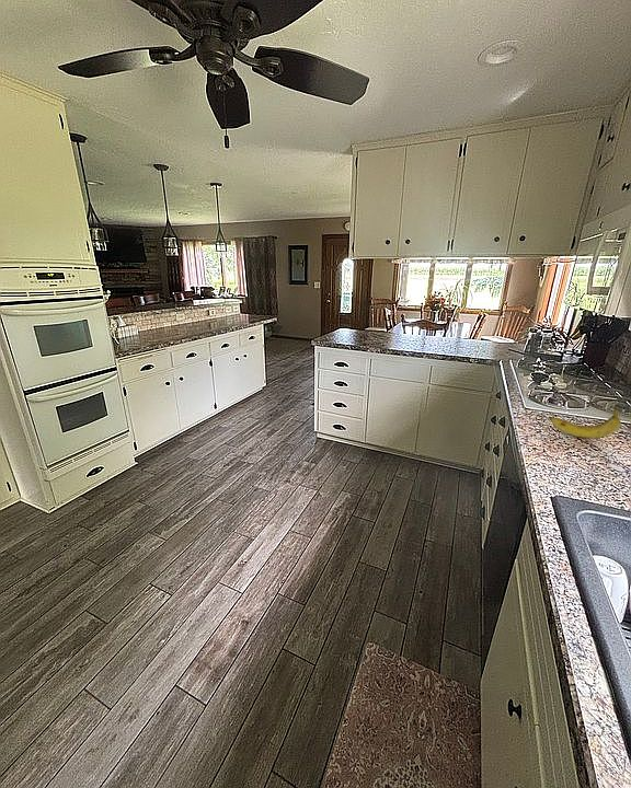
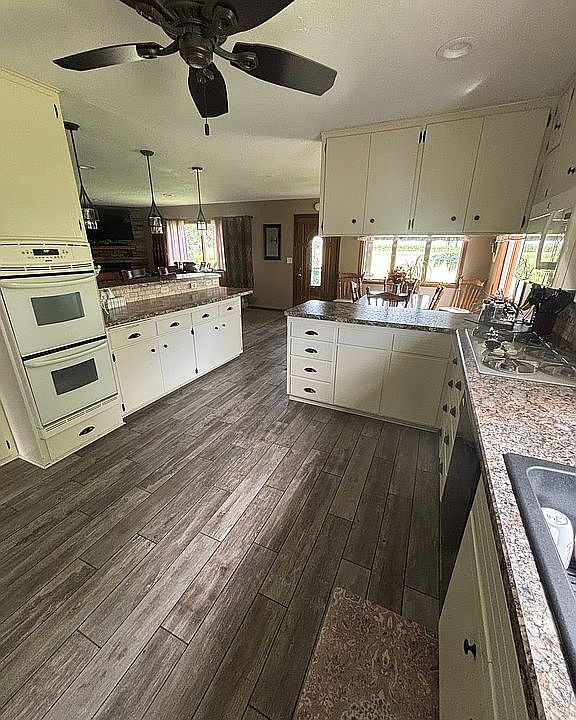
- fruit (584, 426)
